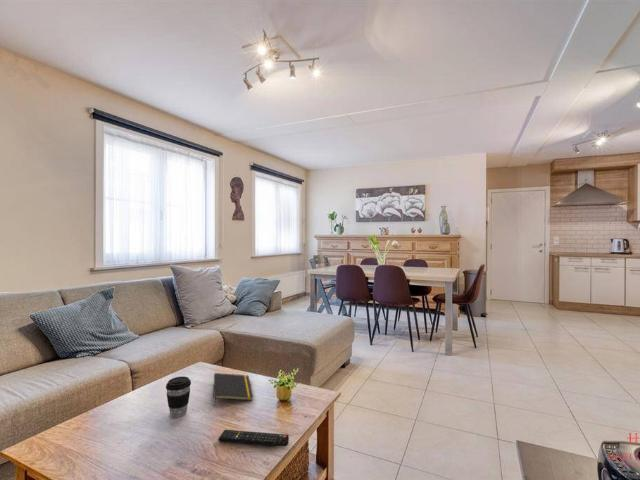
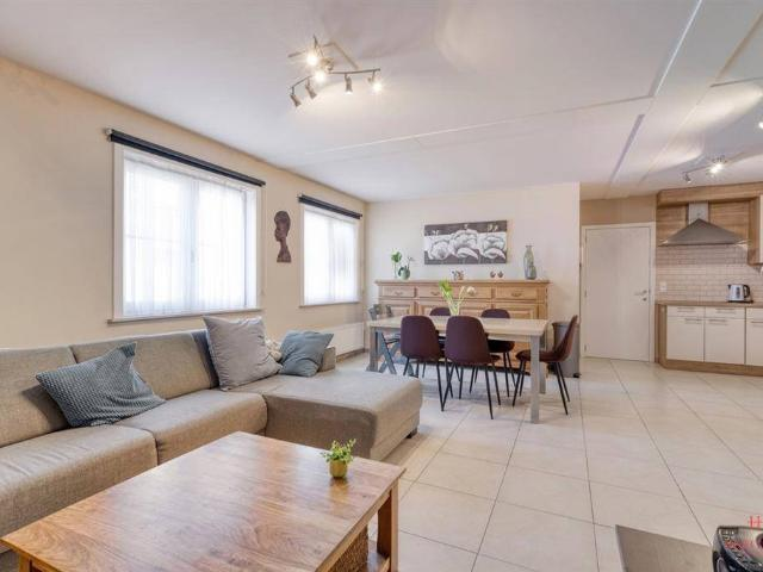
- remote control (254, 438)
- notepad (232, 385)
- coffee cup (178, 396)
